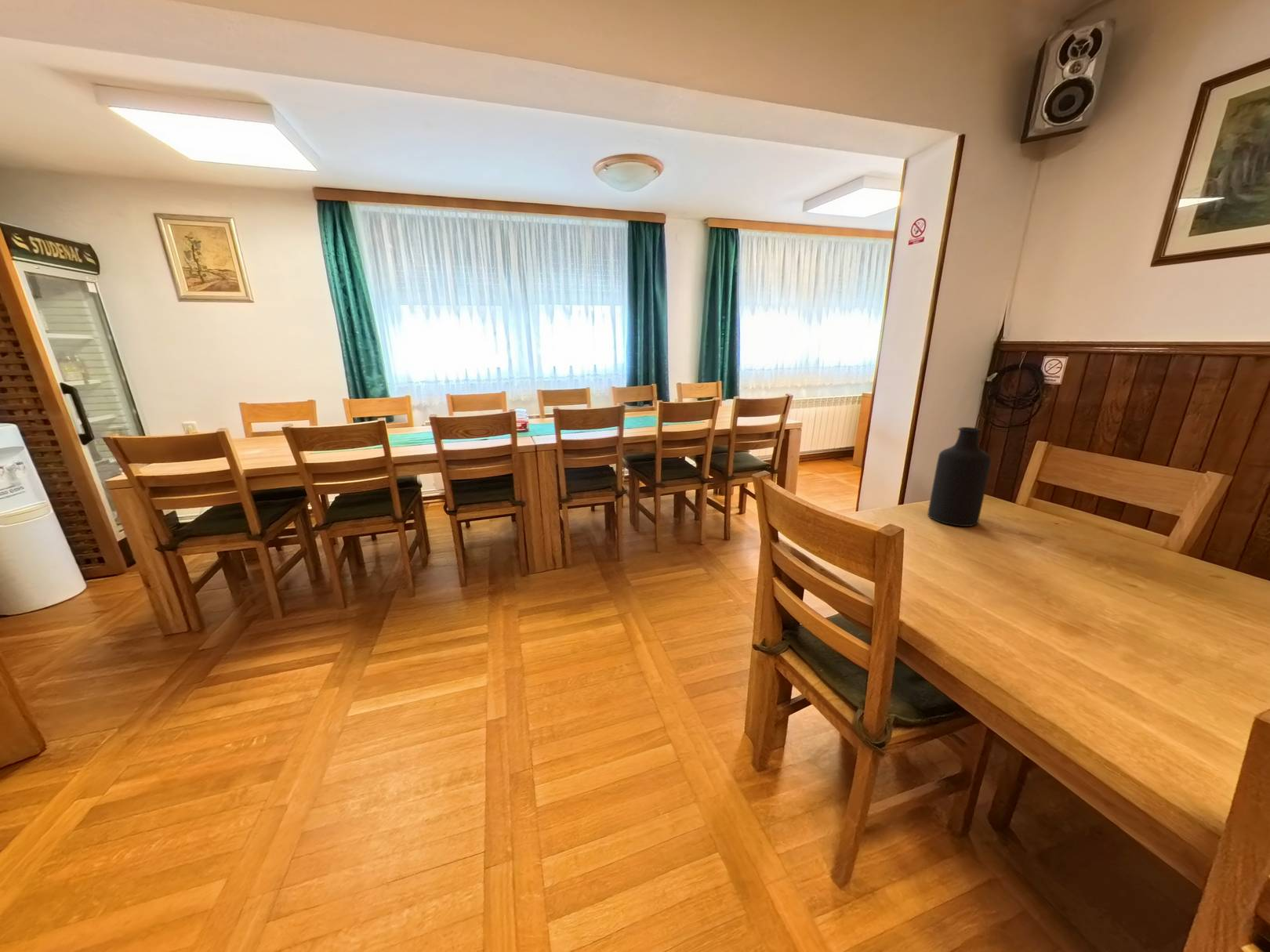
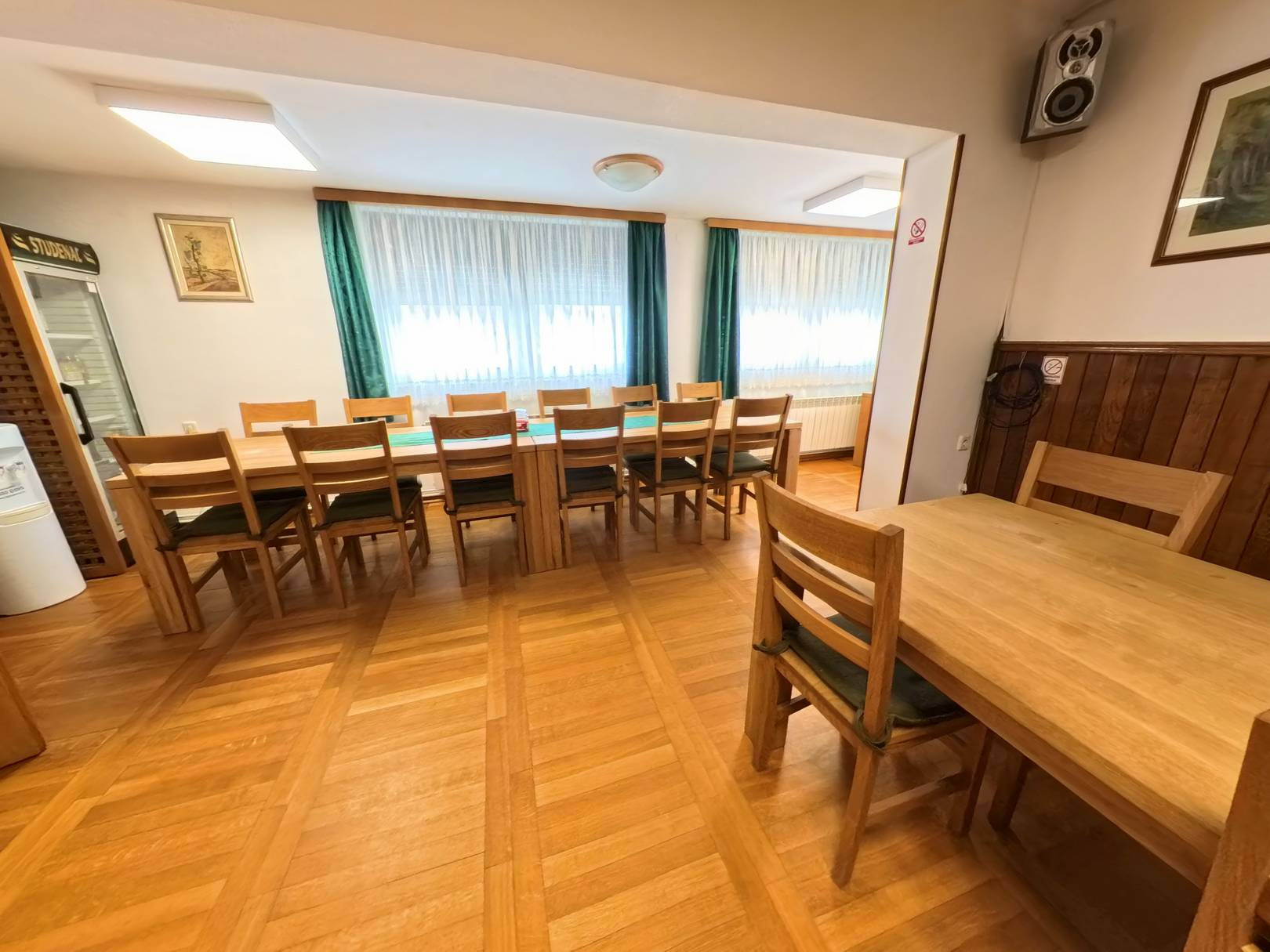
- bottle (960, 474)
